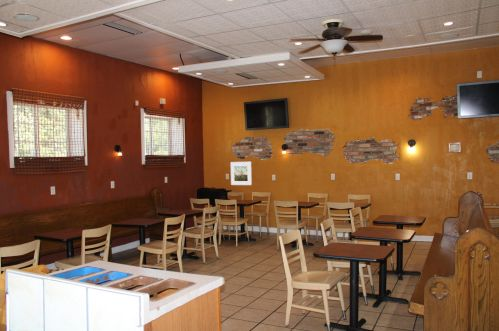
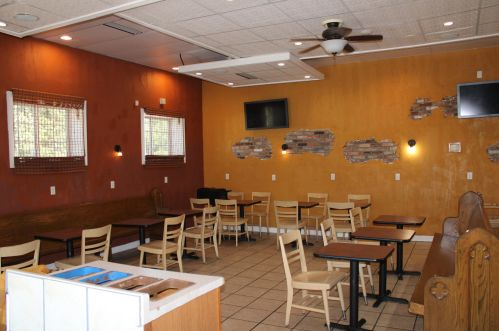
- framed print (240, 173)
